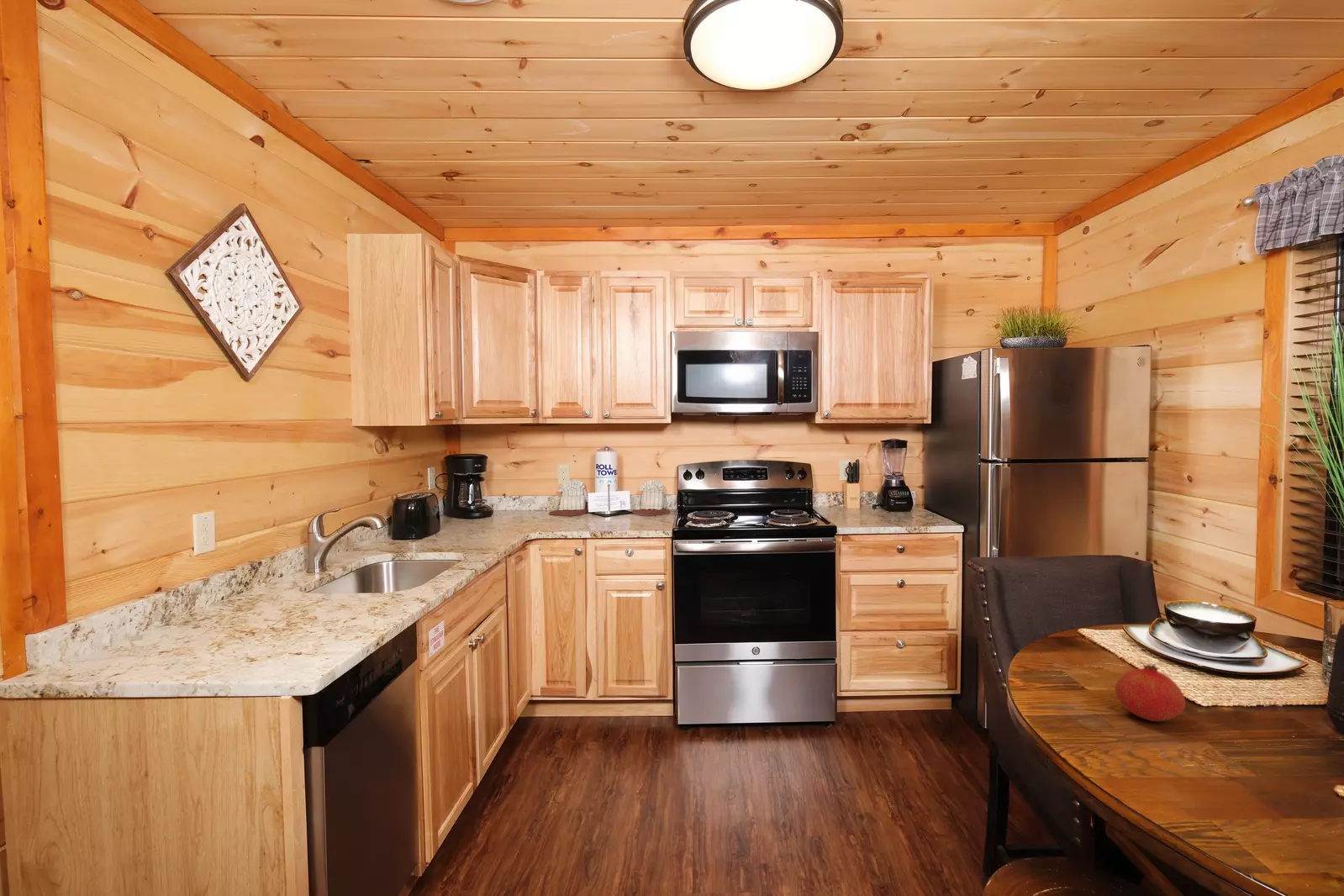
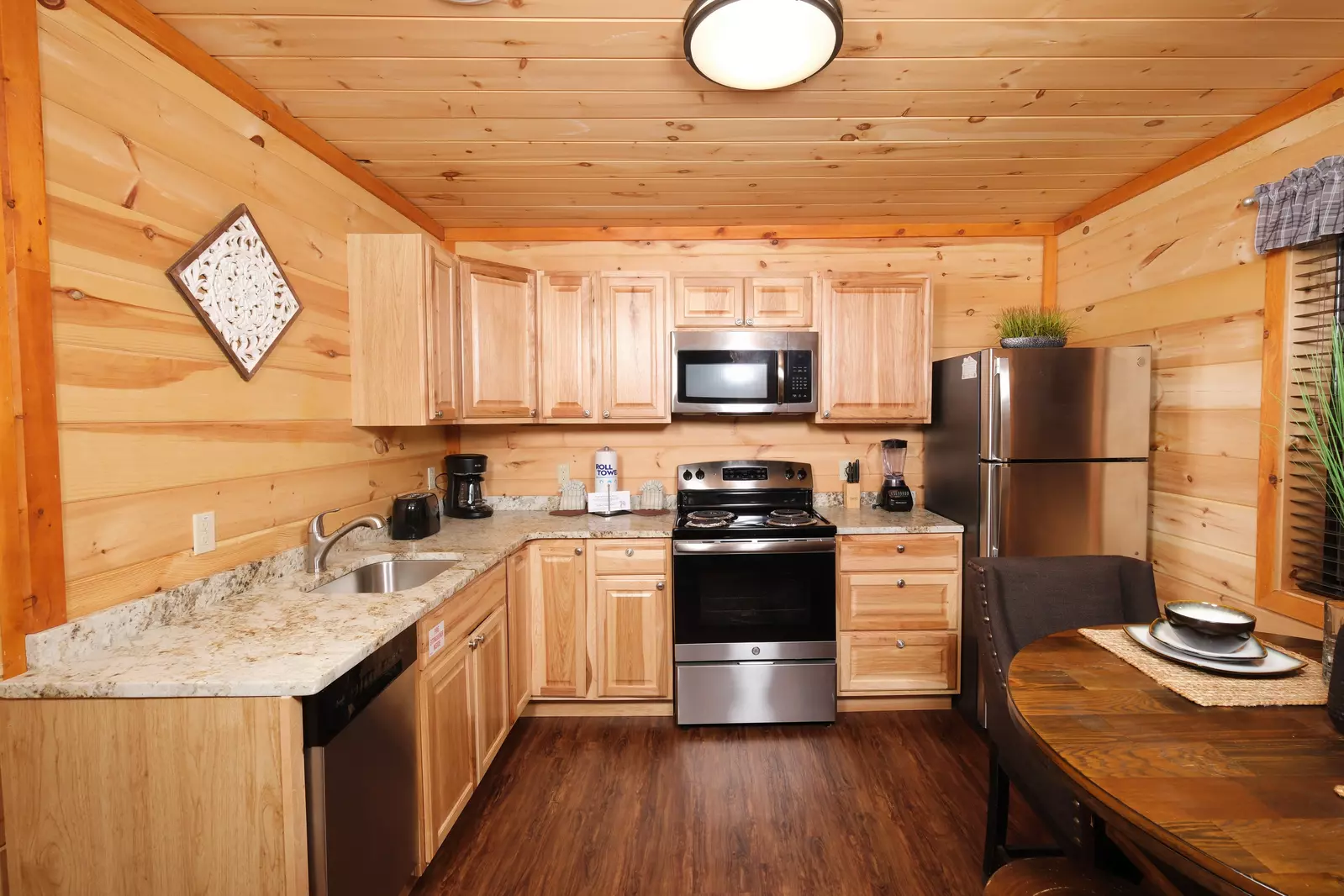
- fruit (1149, 689)
